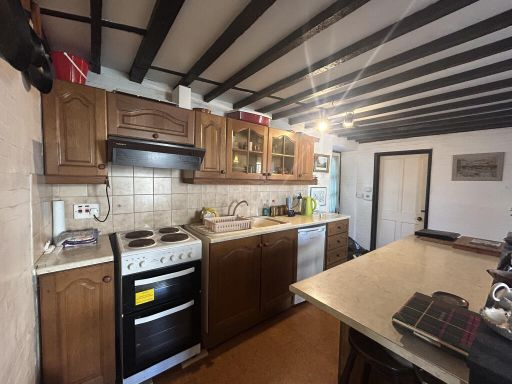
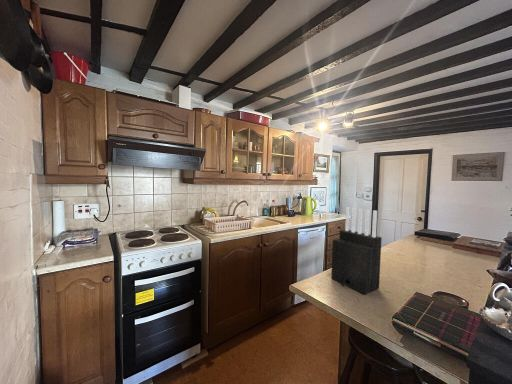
+ knife block (354, 246)
